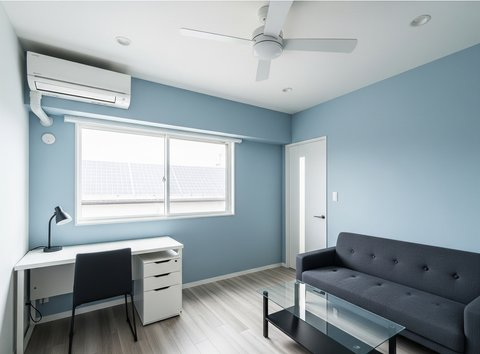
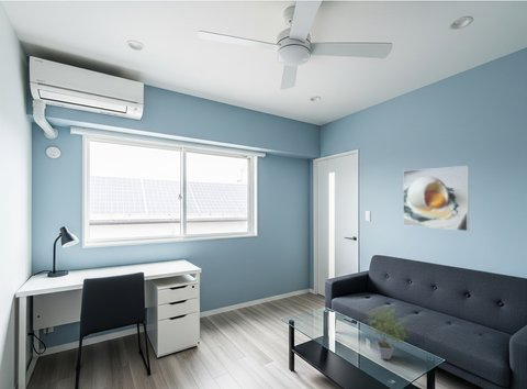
+ potted plant (386, 329)
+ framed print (433, 198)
